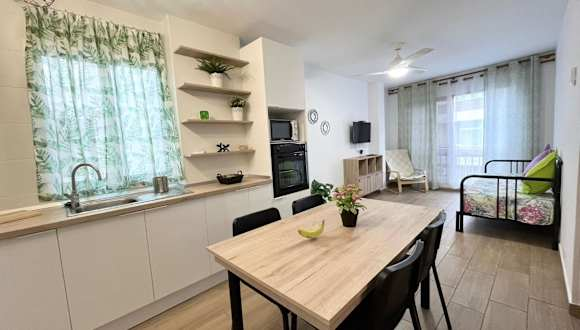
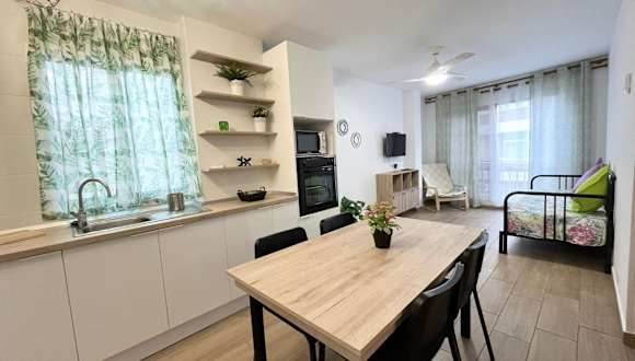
- banana (312, 231)
